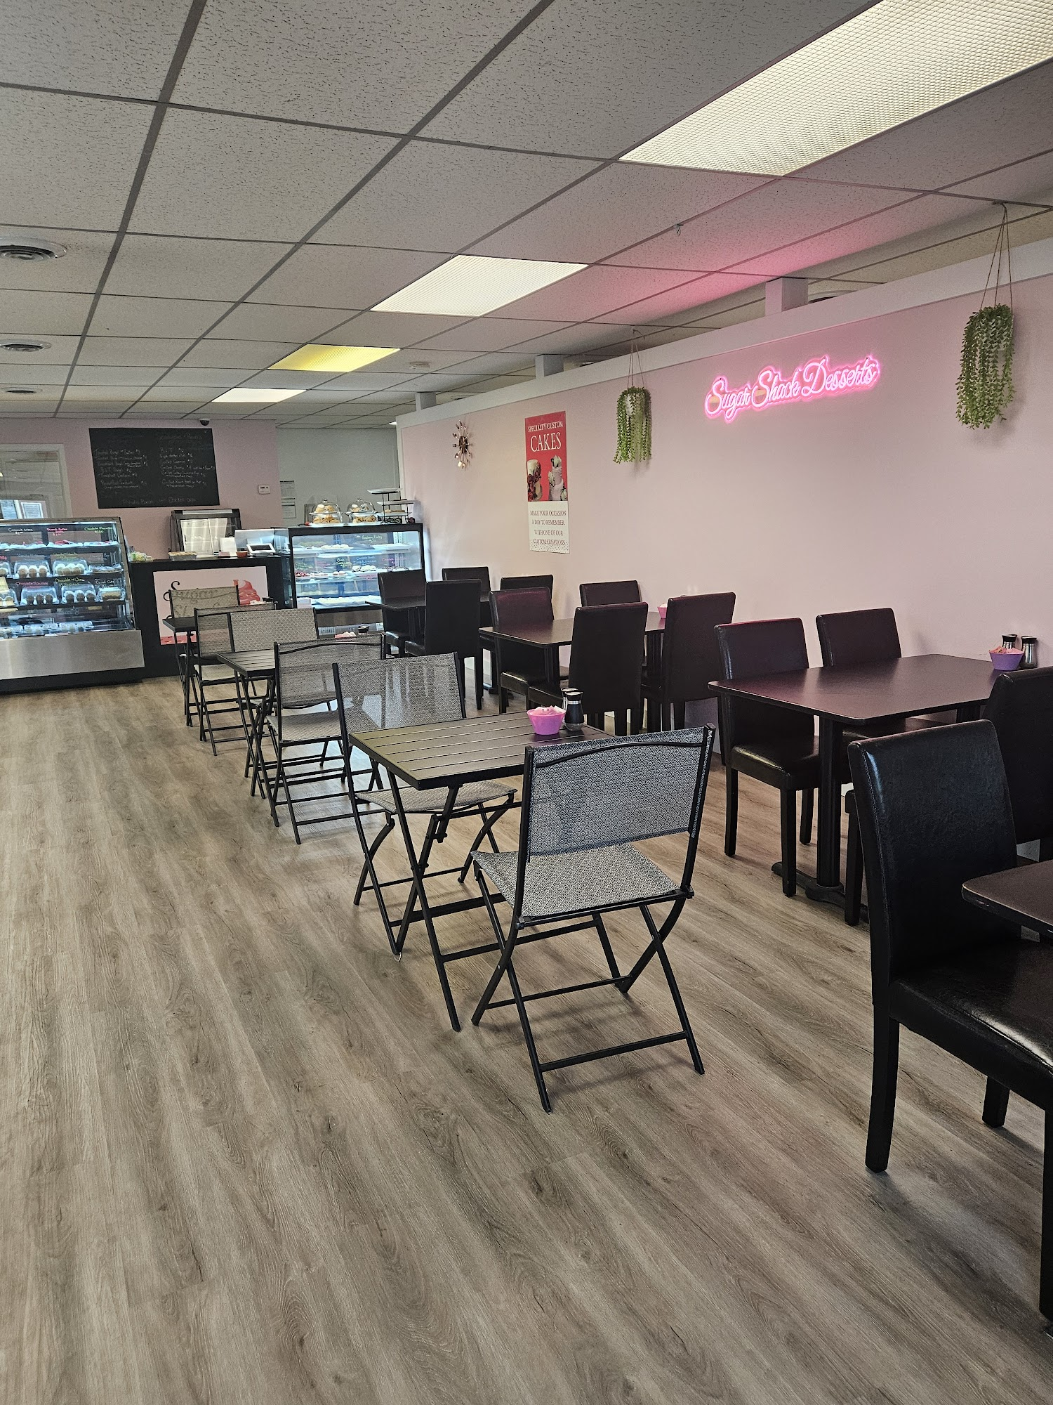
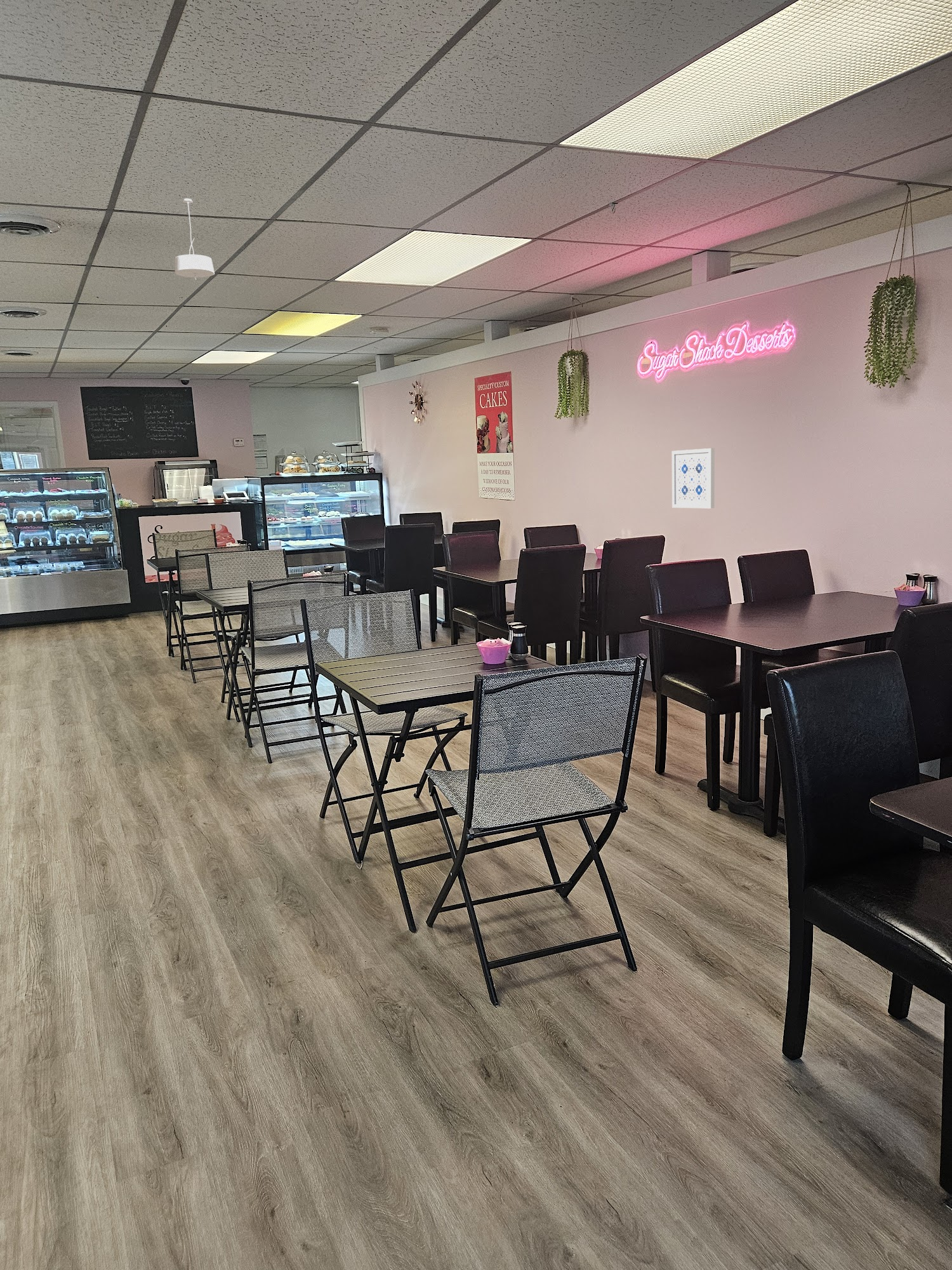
+ pendant light (191, 240)
+ wall art (692, 479)
